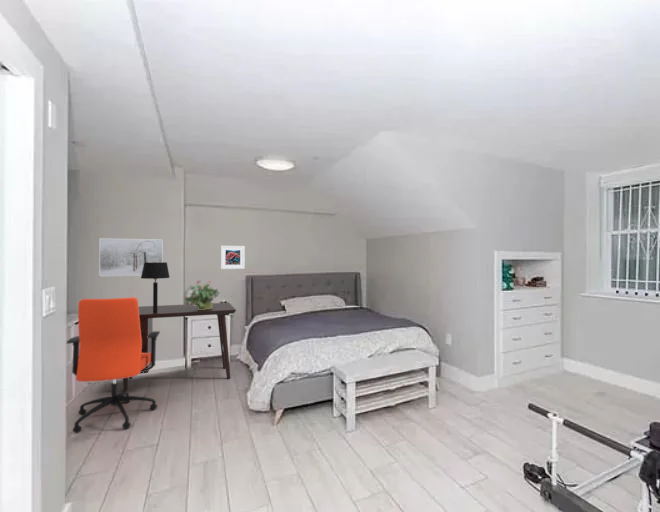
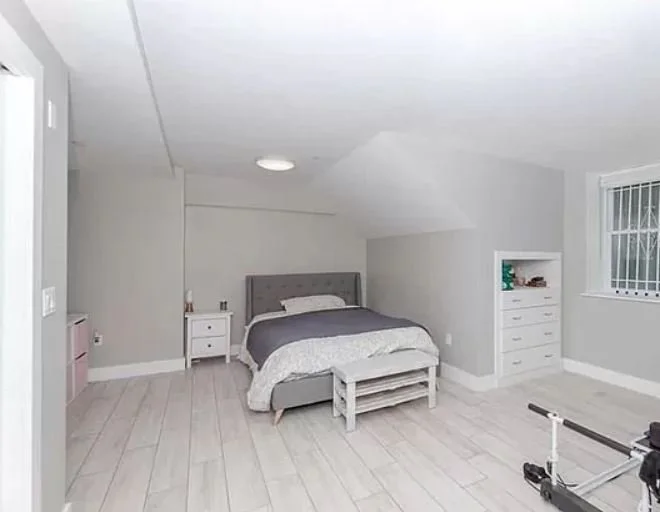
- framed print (232, 257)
- desk (150, 344)
- potted plant (202, 294)
- table lamp (155, 287)
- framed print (132, 257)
- office chair (115, 355)
